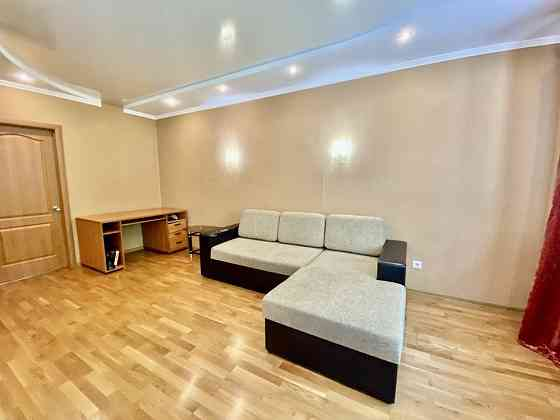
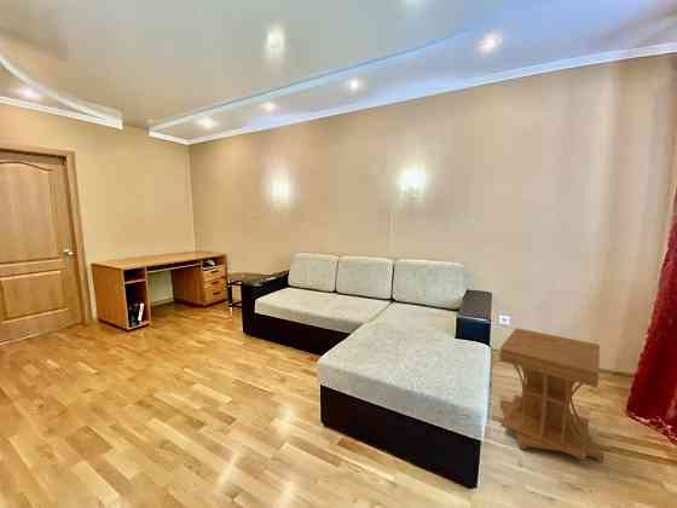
+ side table (546, 388)
